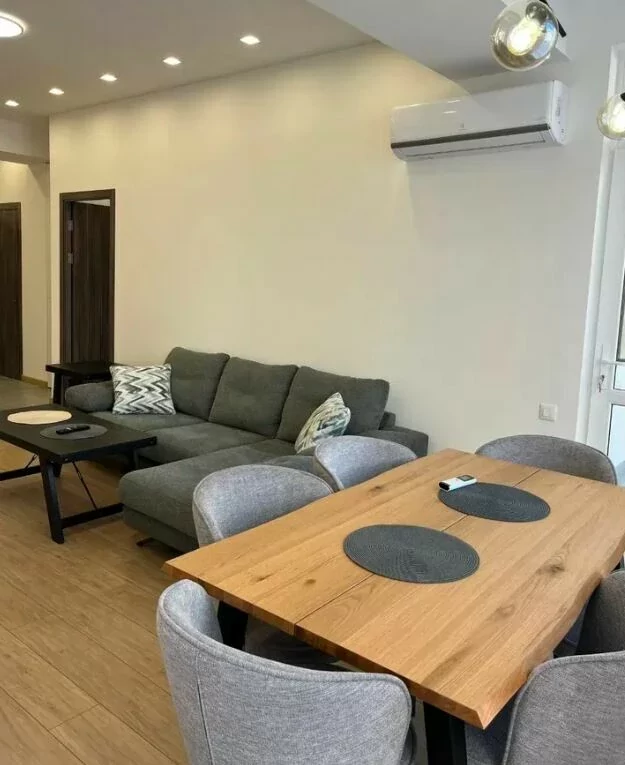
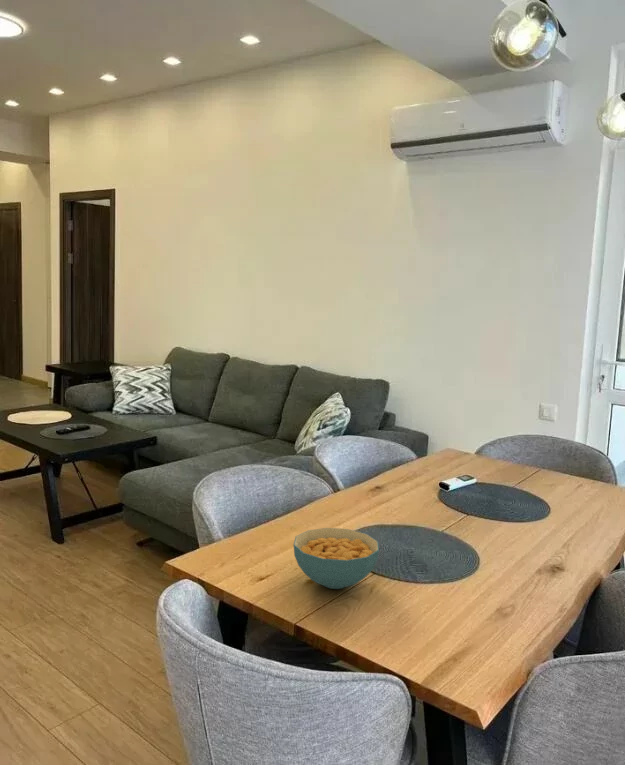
+ cereal bowl (335, 563)
